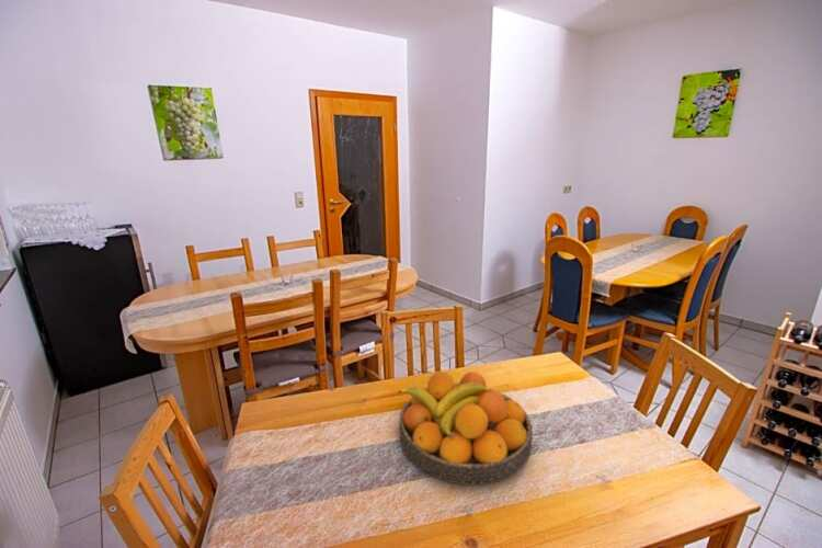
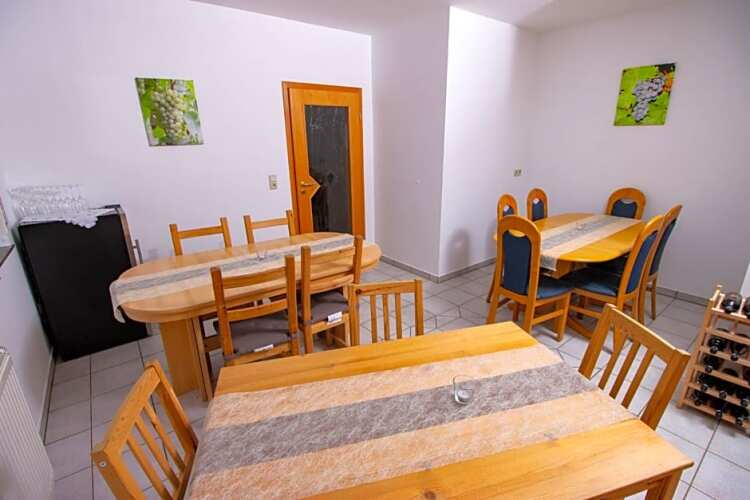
- fruit bowl (465, 411)
